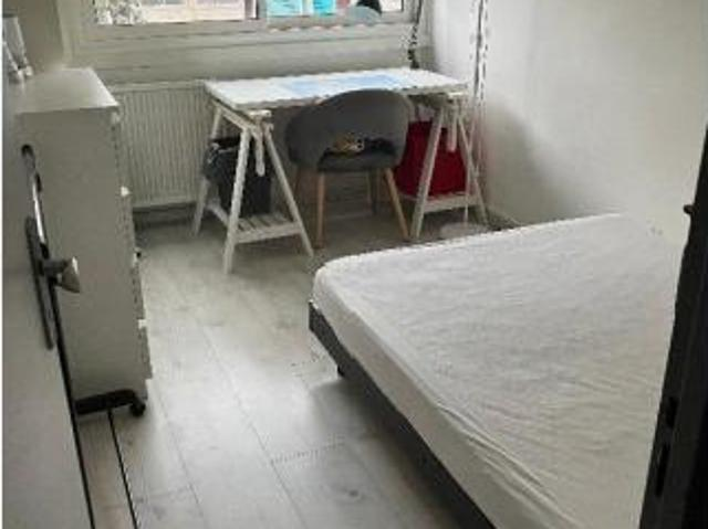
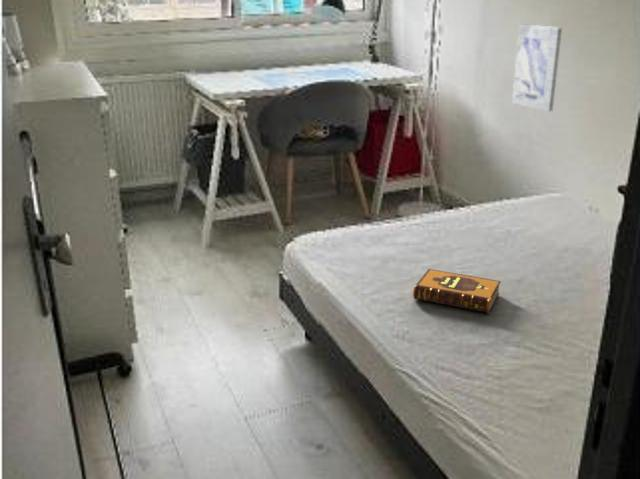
+ hardback book (456, 291)
+ wall art (535, 67)
